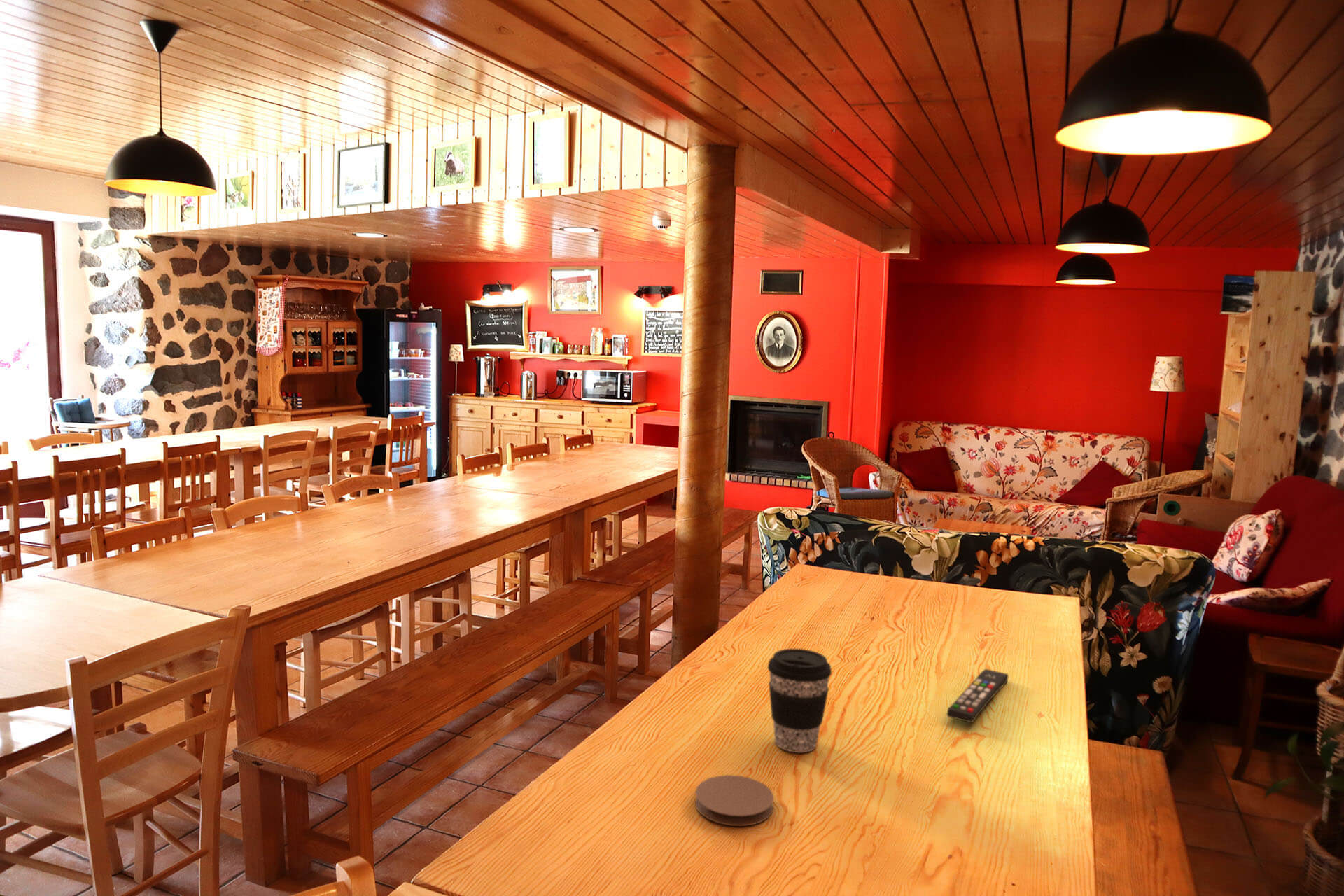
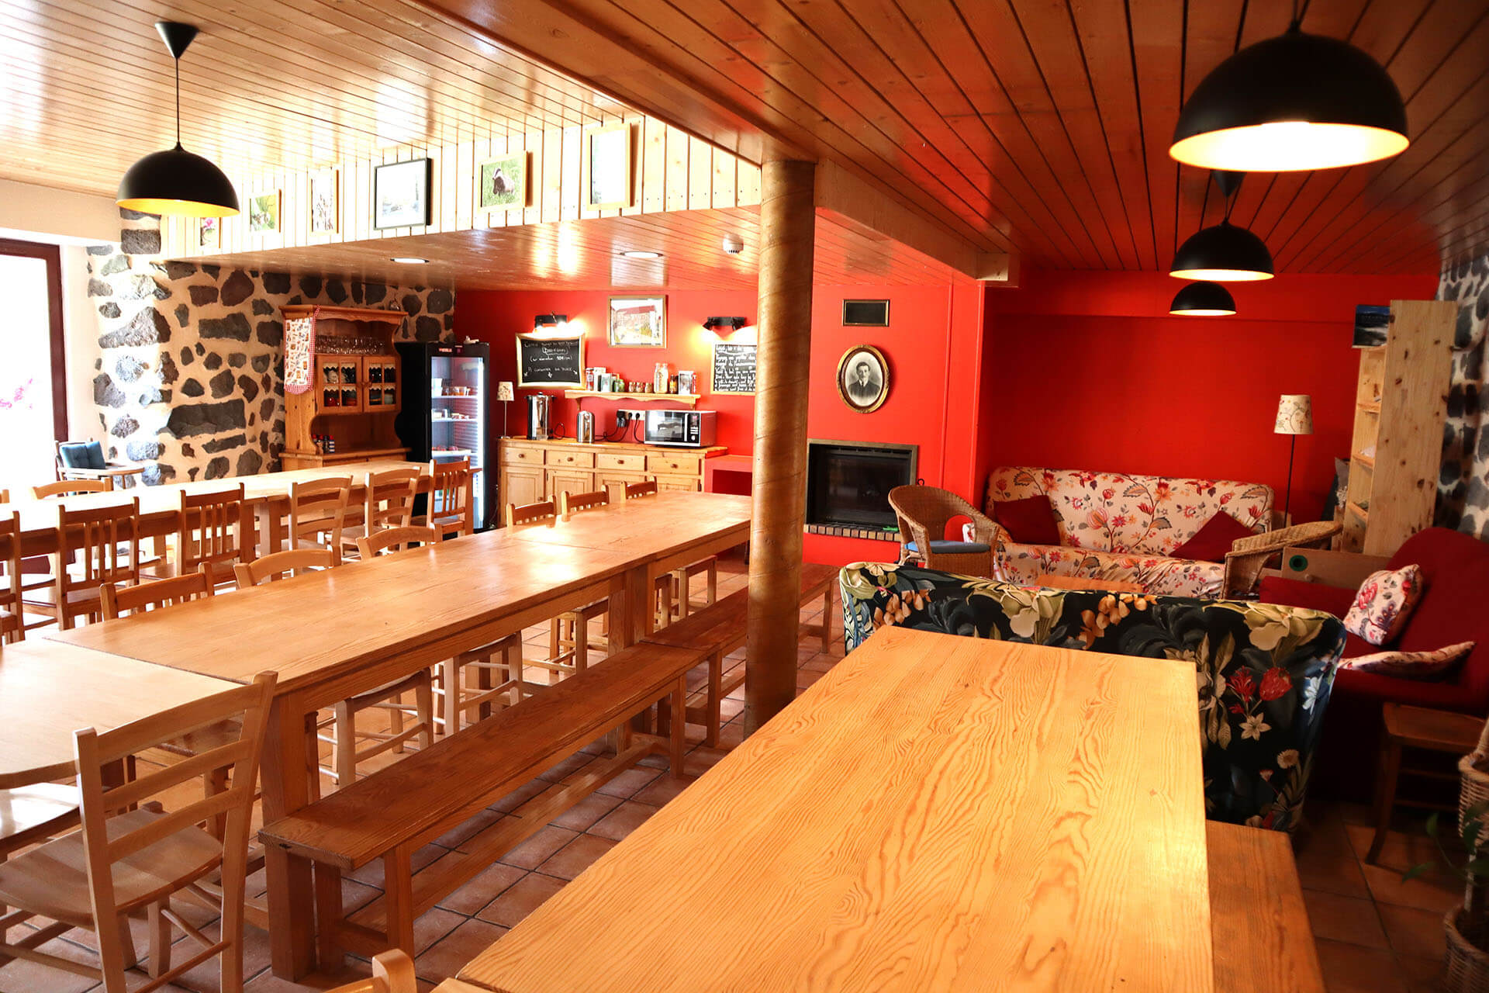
- coffee cup (797, 700)
- coaster (734, 799)
- remote control (979, 694)
